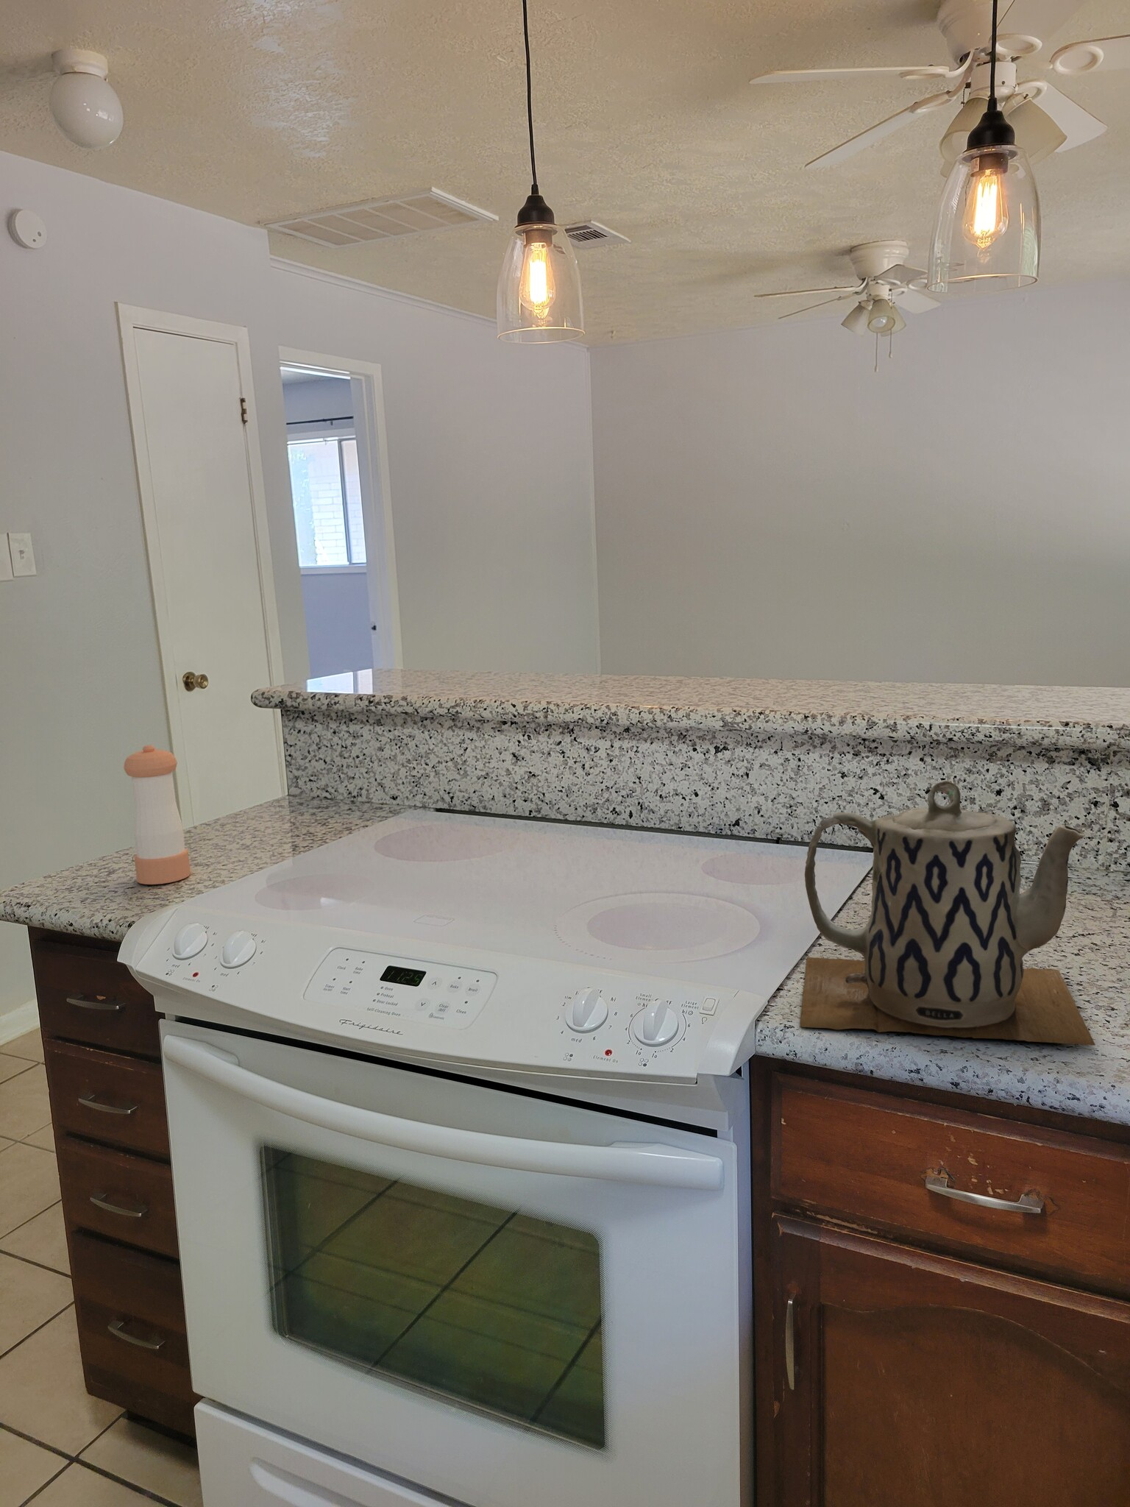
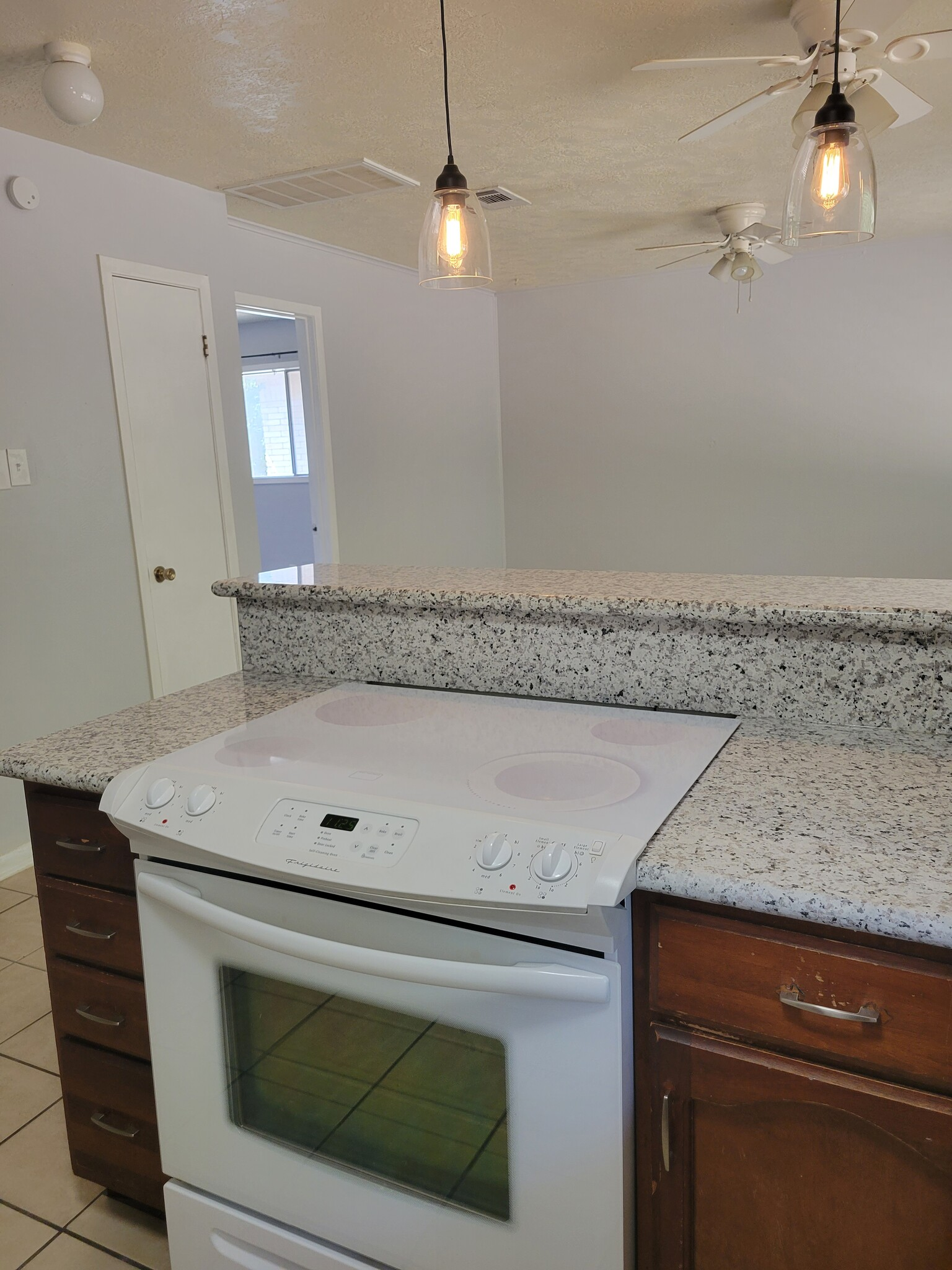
- teapot (937, 890)
- pepper shaker (155, 812)
